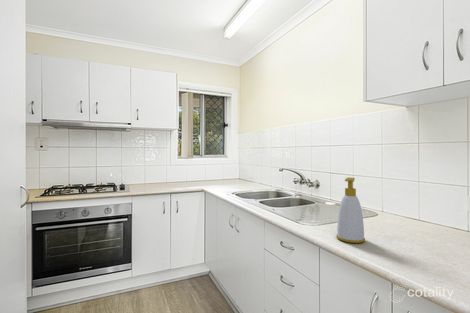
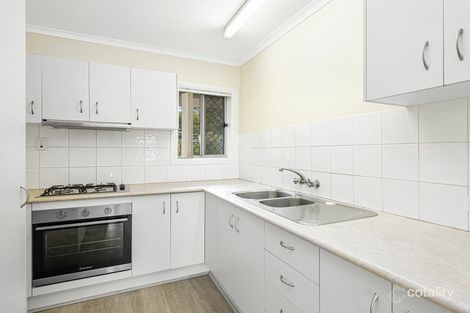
- soap bottle (350, 208)
